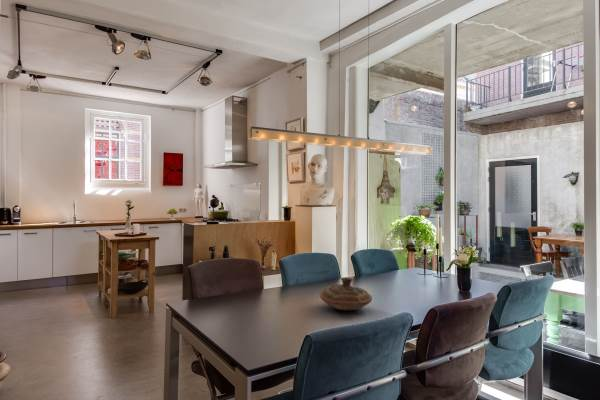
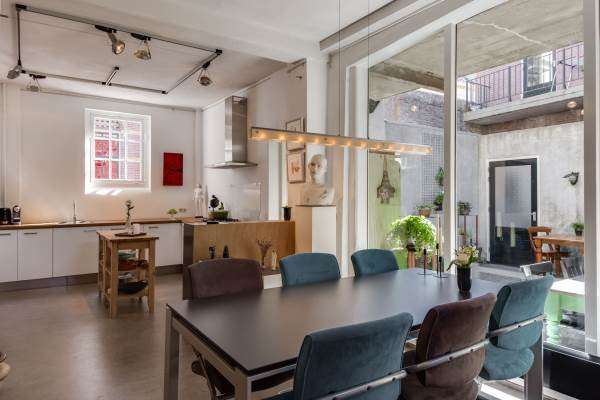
- decorative bowl (345, 293)
